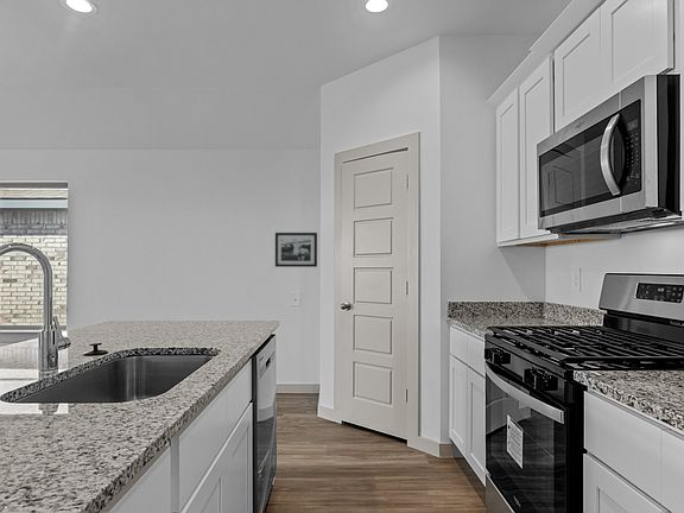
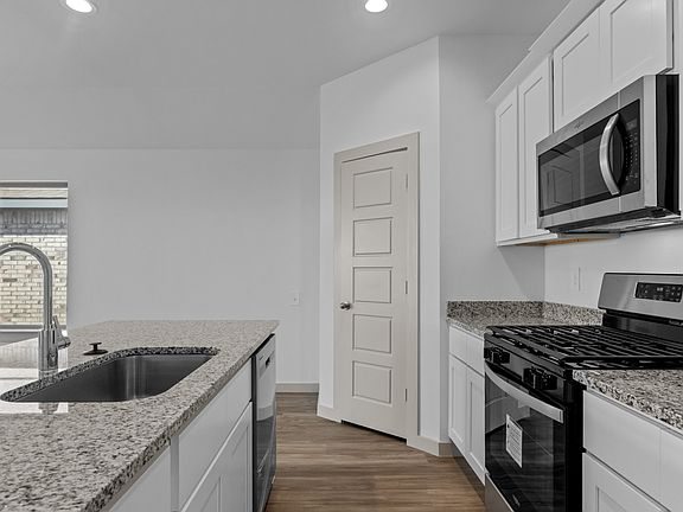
- picture frame (296, 249)
